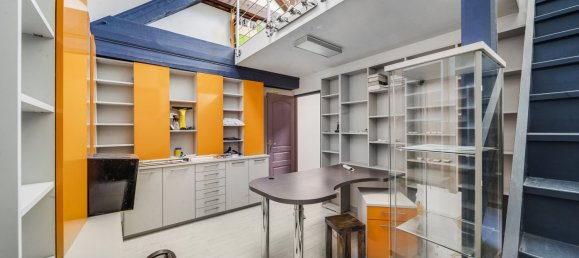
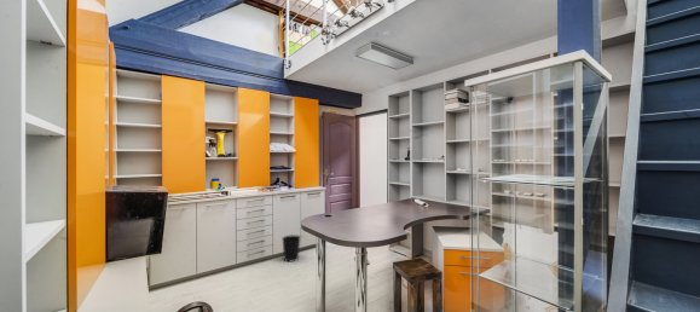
+ wastebasket (290, 248)
